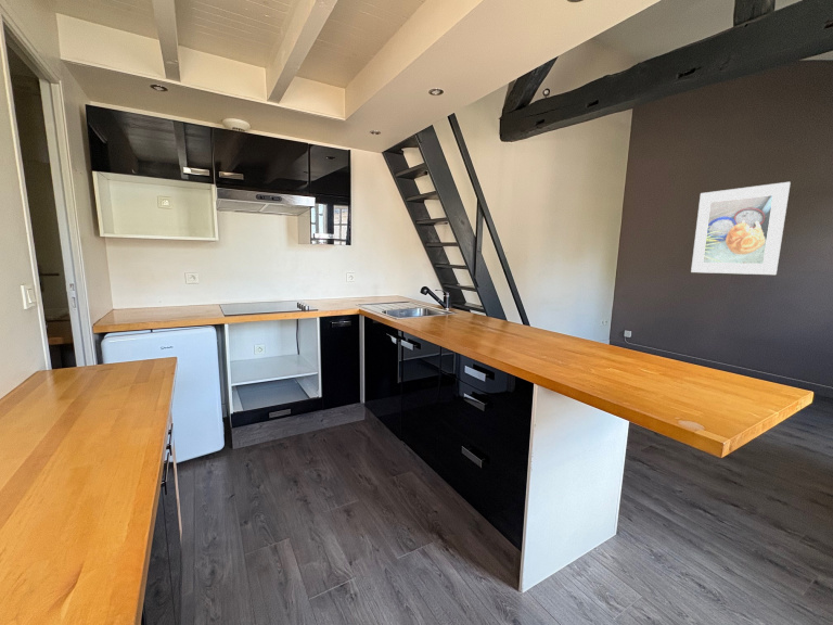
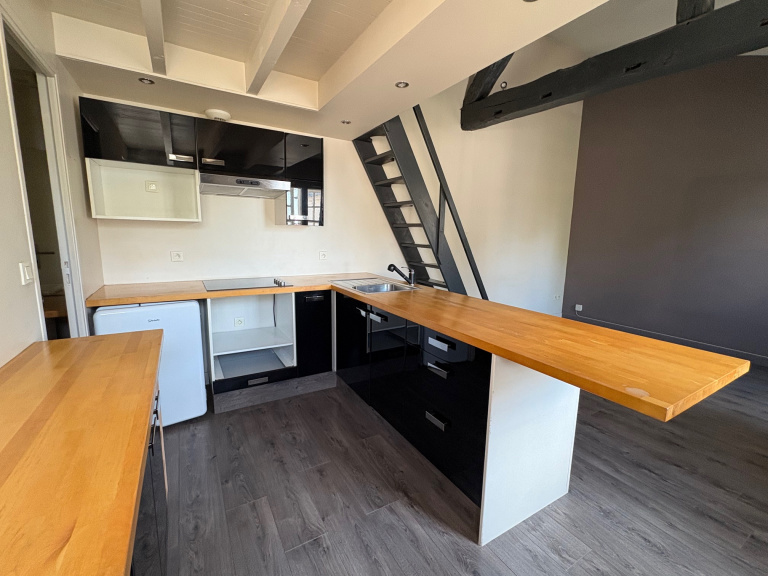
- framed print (735, 231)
